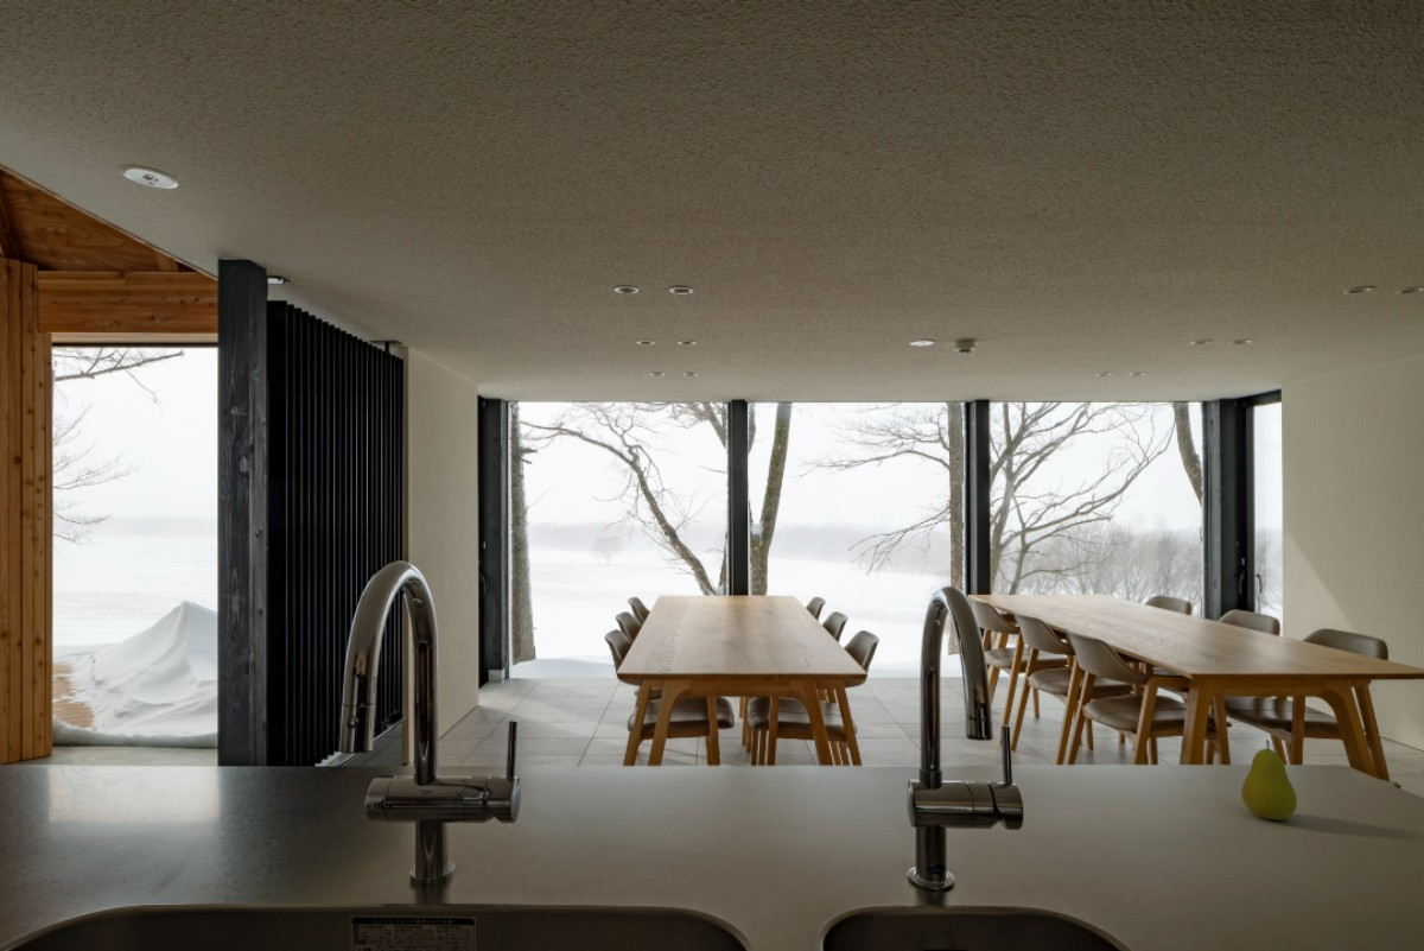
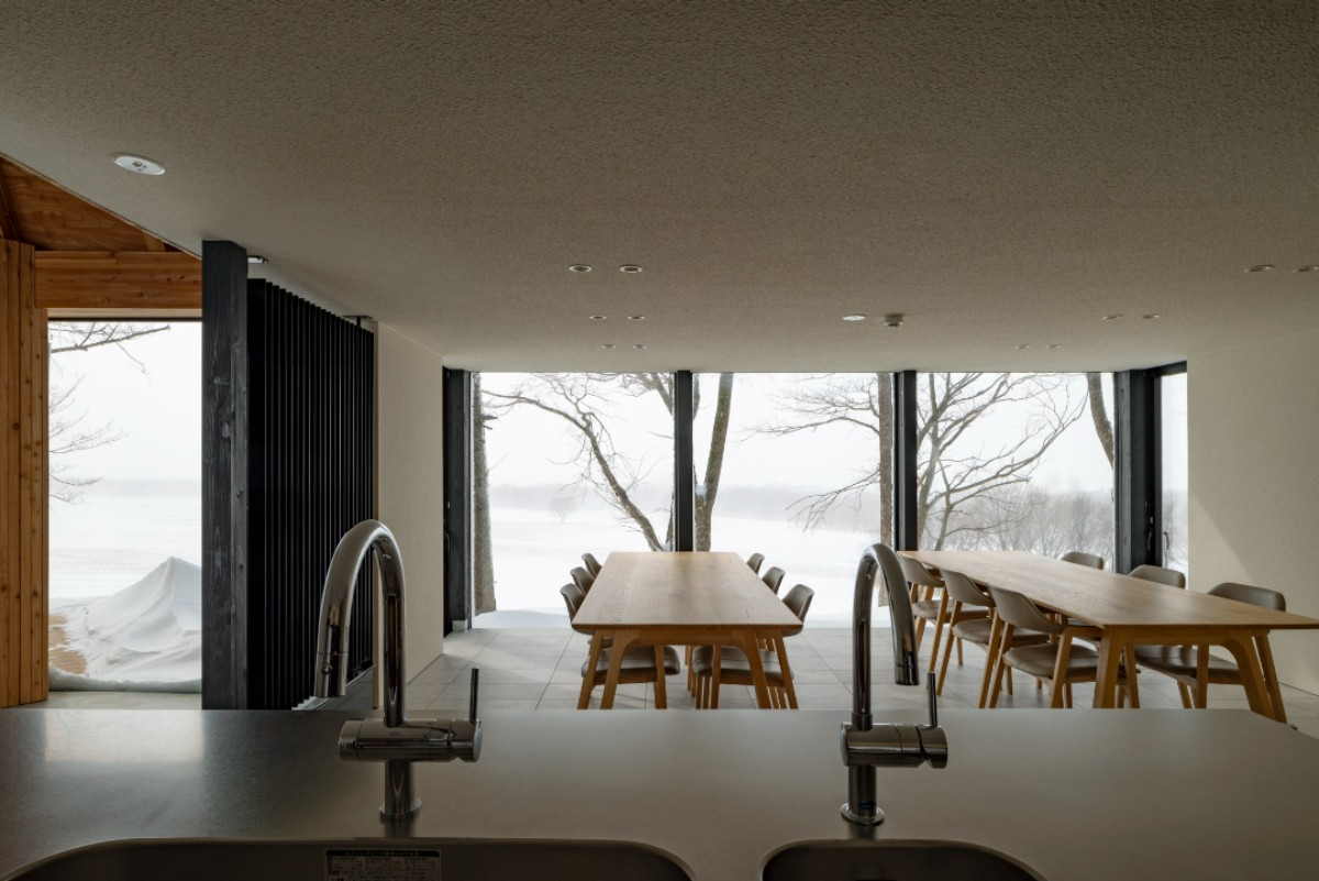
- fruit (1269, 778)
